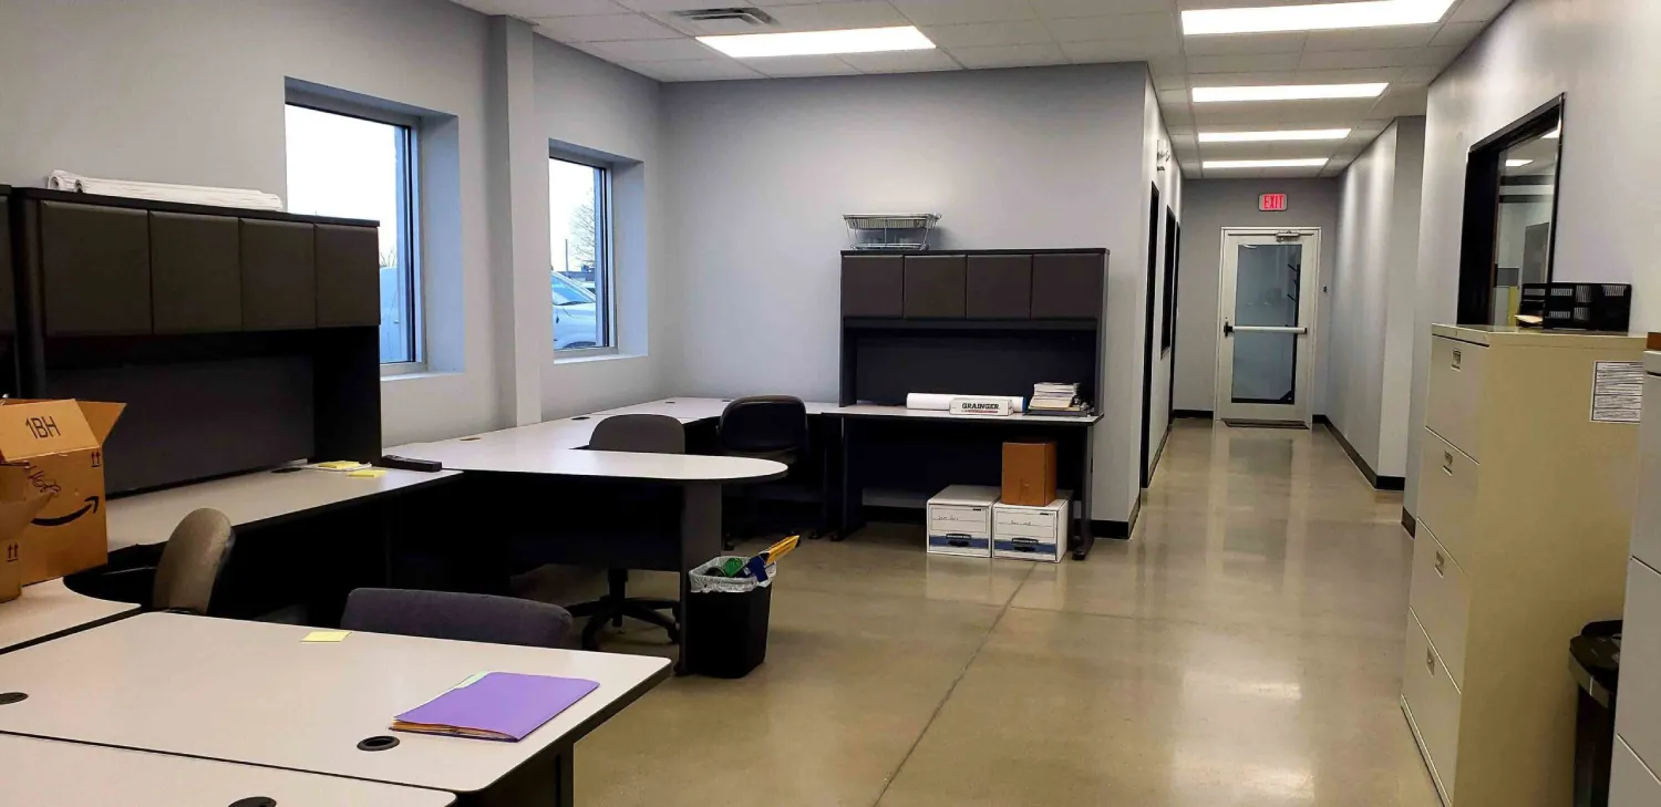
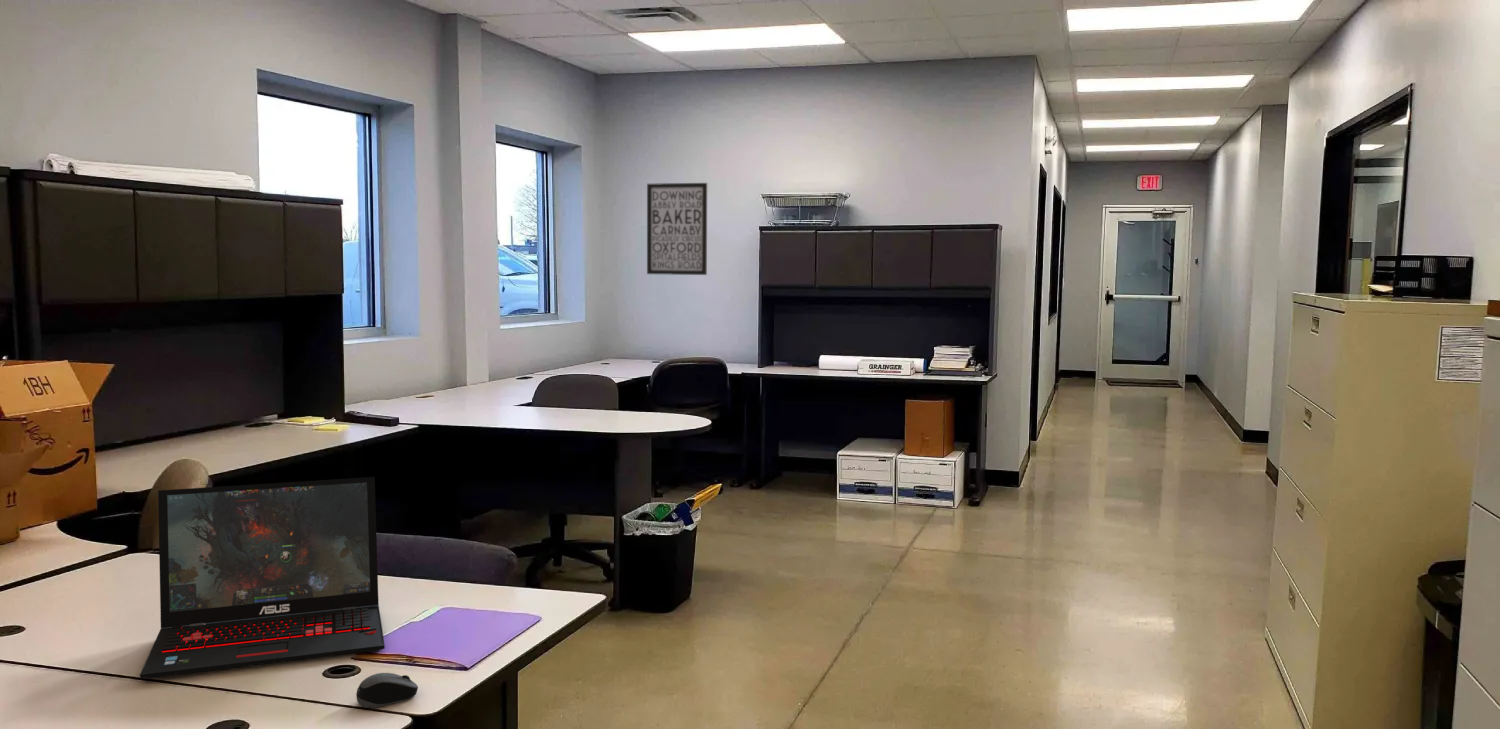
+ wall art (676, 229)
+ laptop (268, 569)
+ computer mouse (387, 686)
